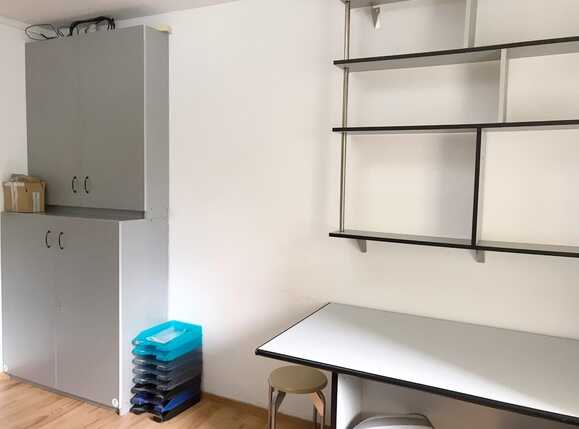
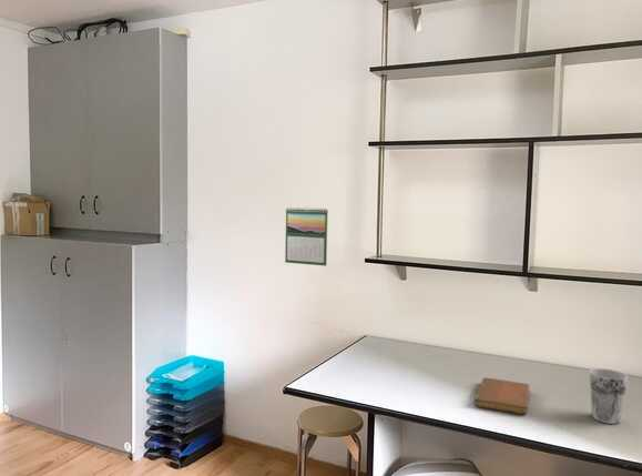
+ notebook (502, 394)
+ cup (607, 396)
+ calendar (306, 235)
